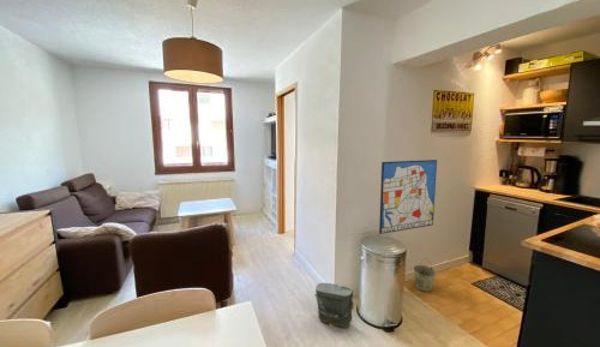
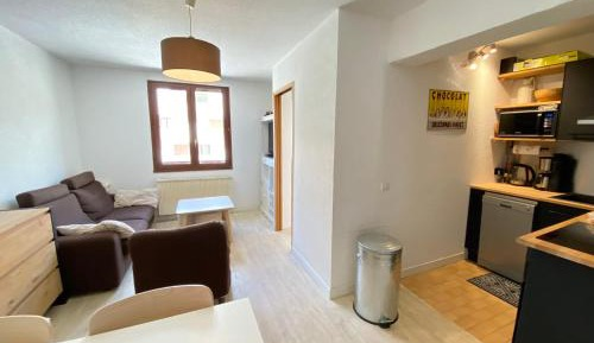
- bucket (424, 273)
- bag (334, 305)
- wall art (408, 195)
